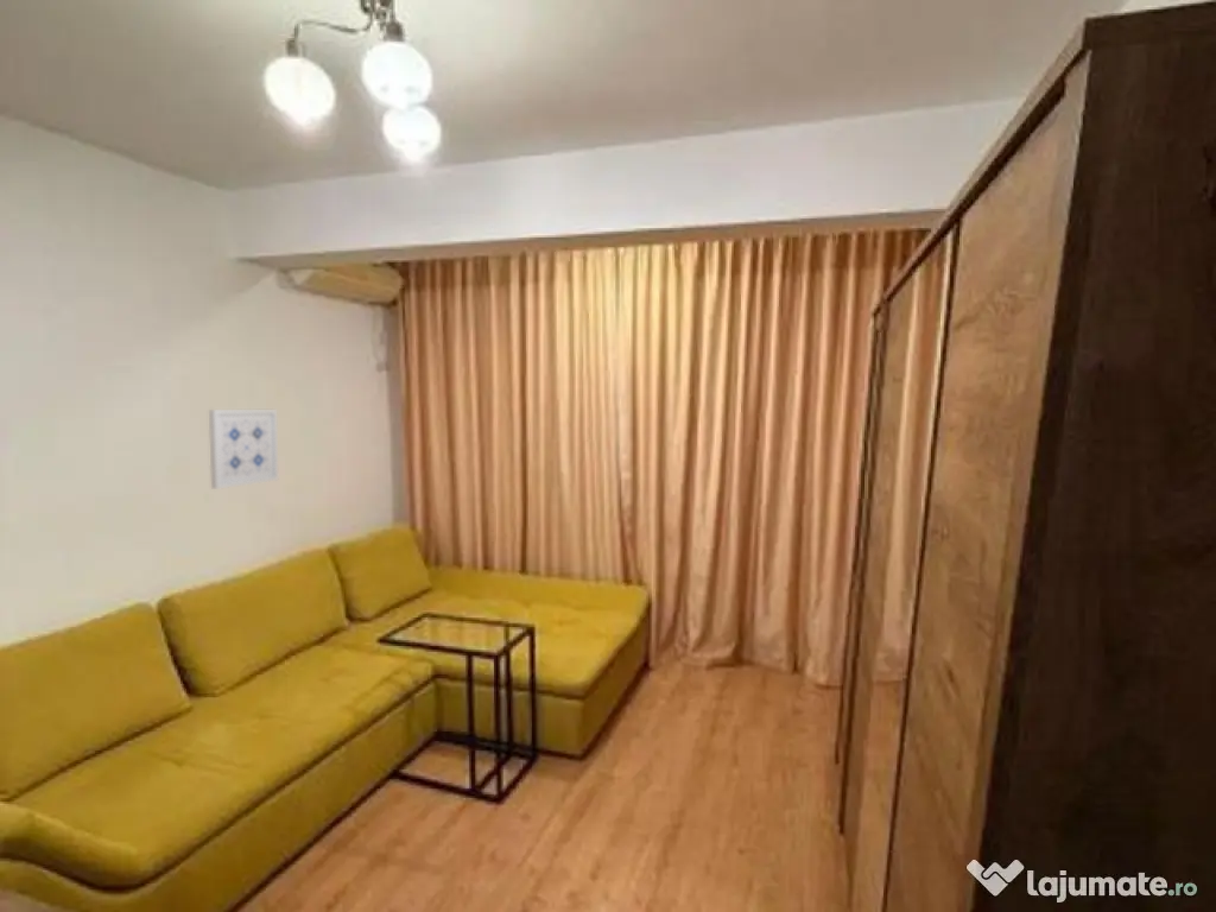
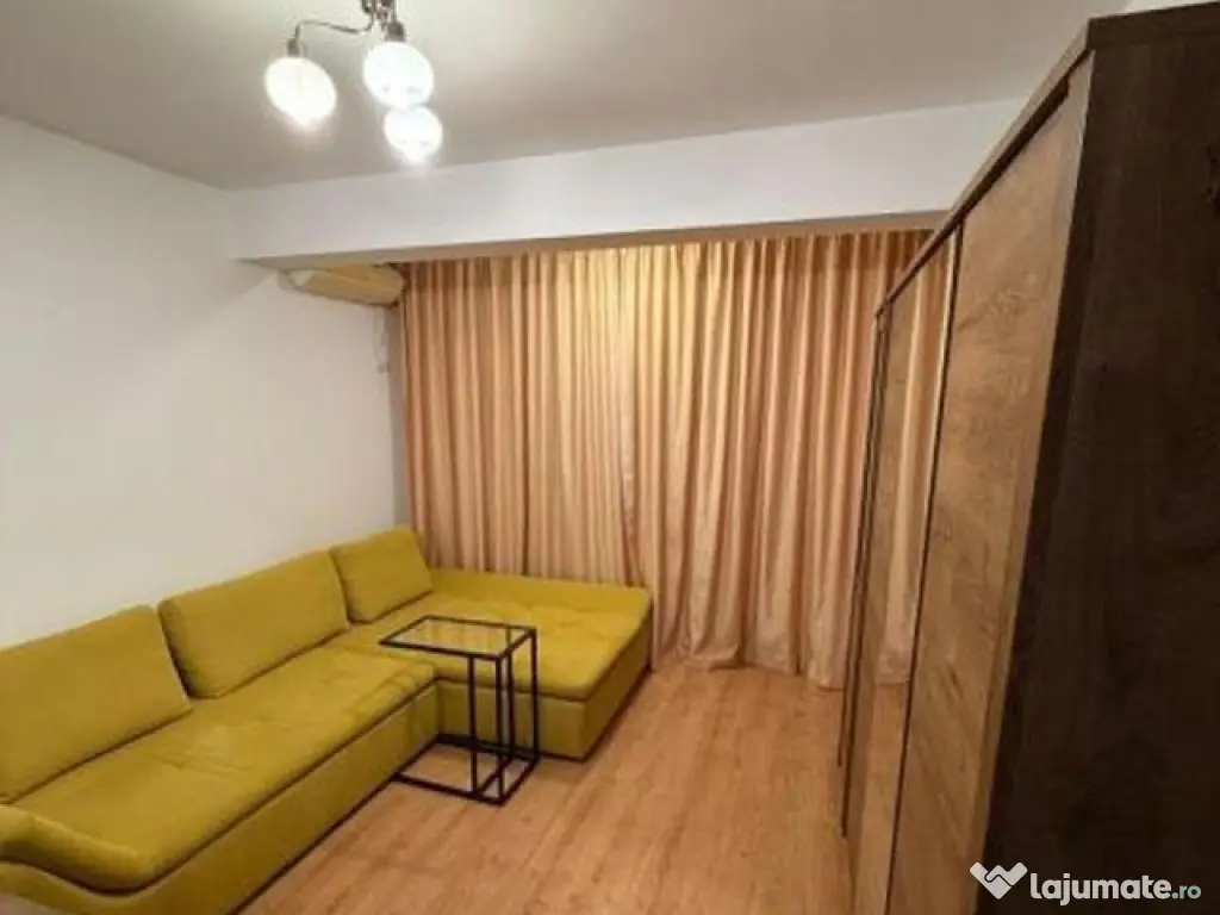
- wall art (246, 446)
